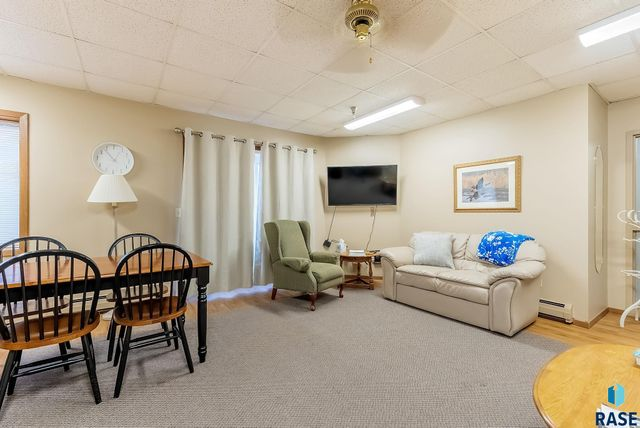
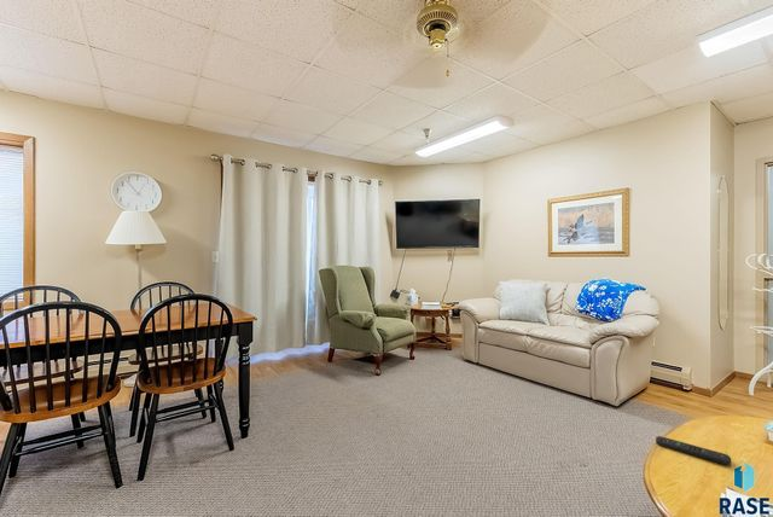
+ remote control (691, 449)
